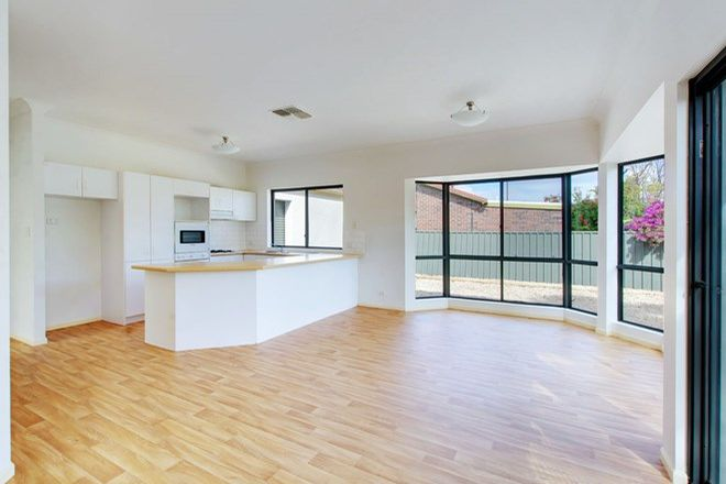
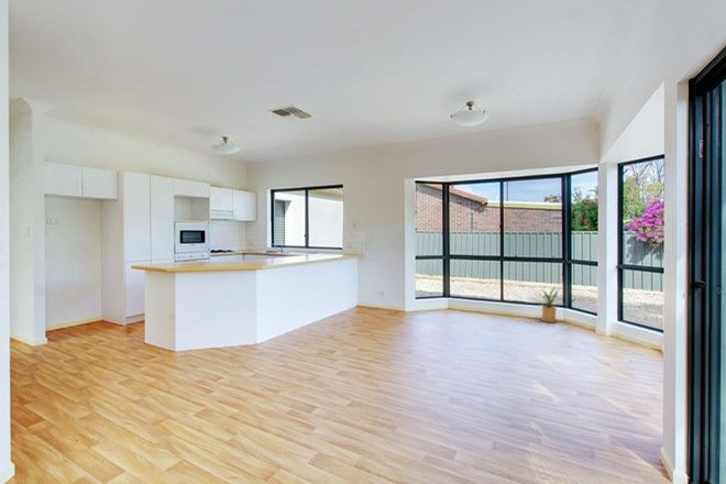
+ house plant (548, 302)
